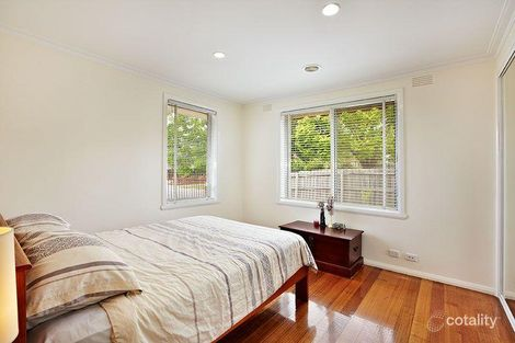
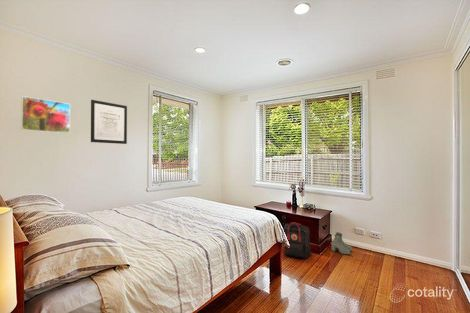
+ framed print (47, 116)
+ boots (341, 242)
+ wall art (109, 123)
+ backpack (295, 238)
